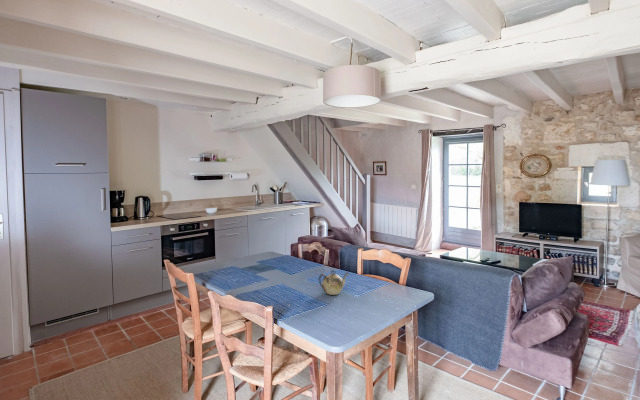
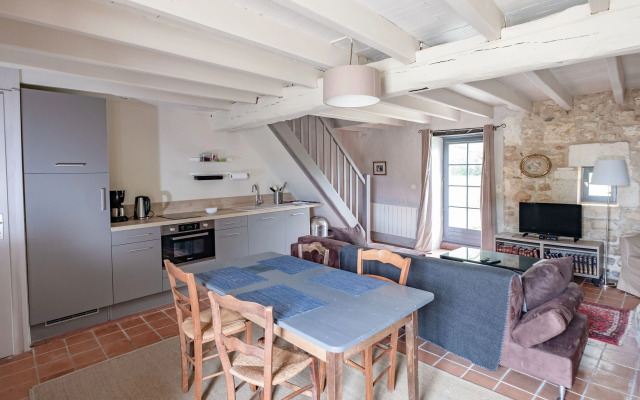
- teapot (334, 281)
